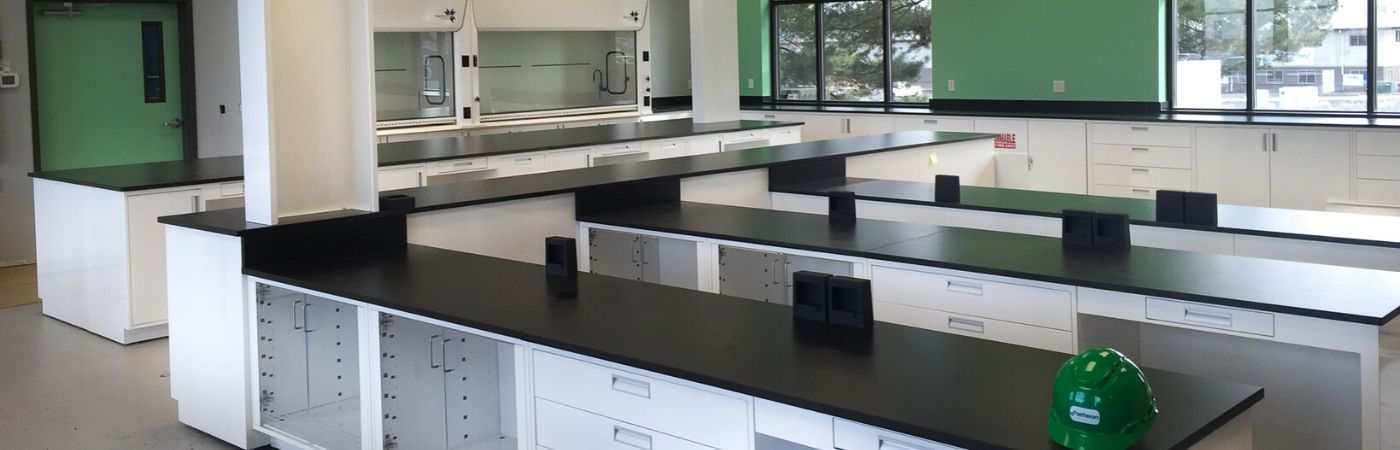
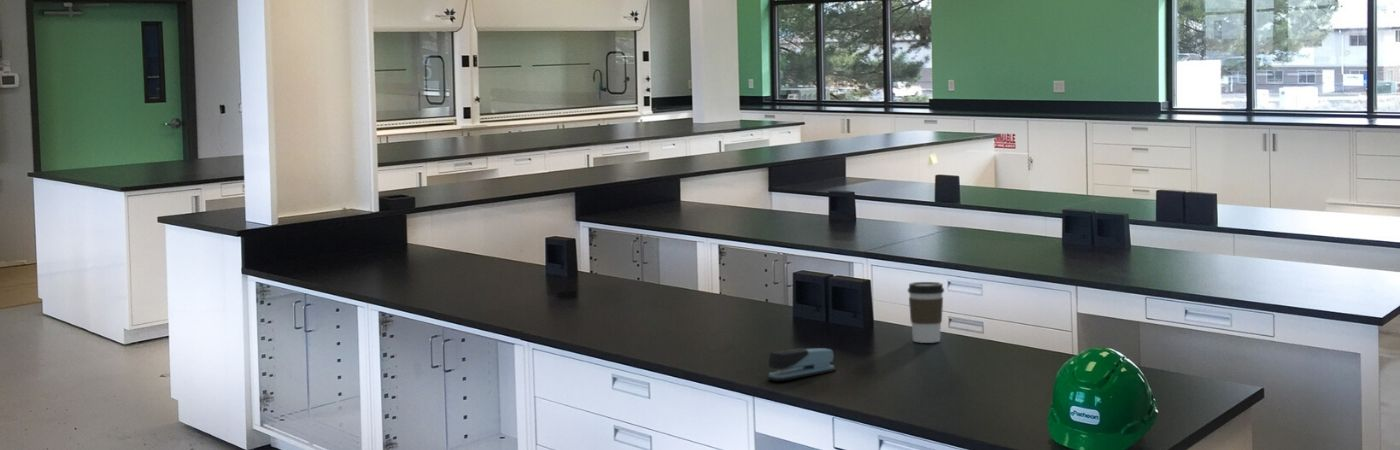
+ stapler (801, 361)
+ coffee cup (926, 312)
